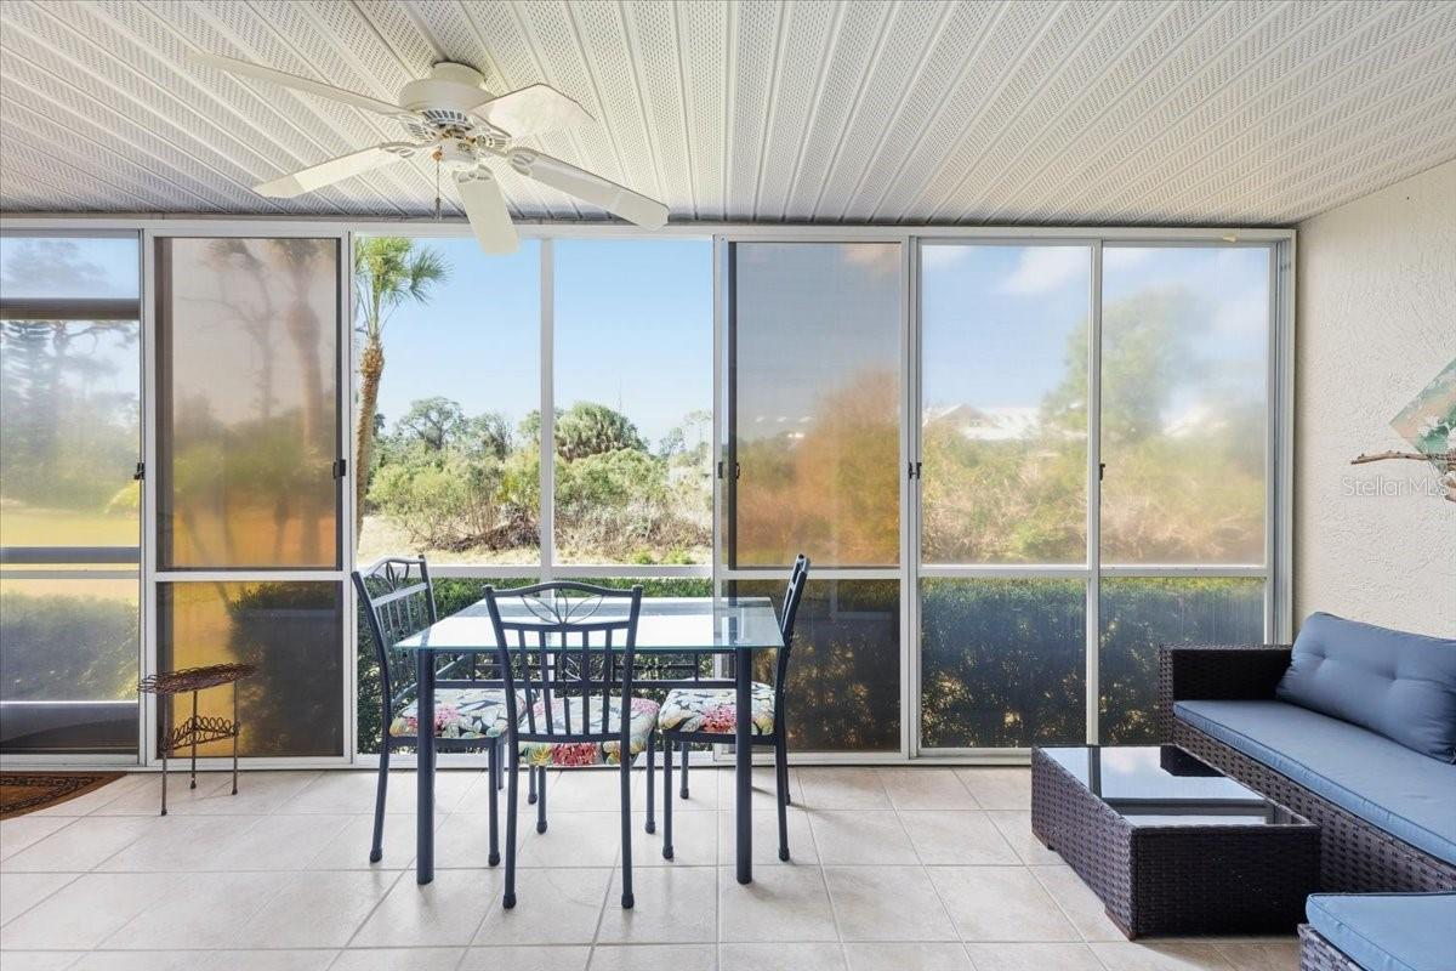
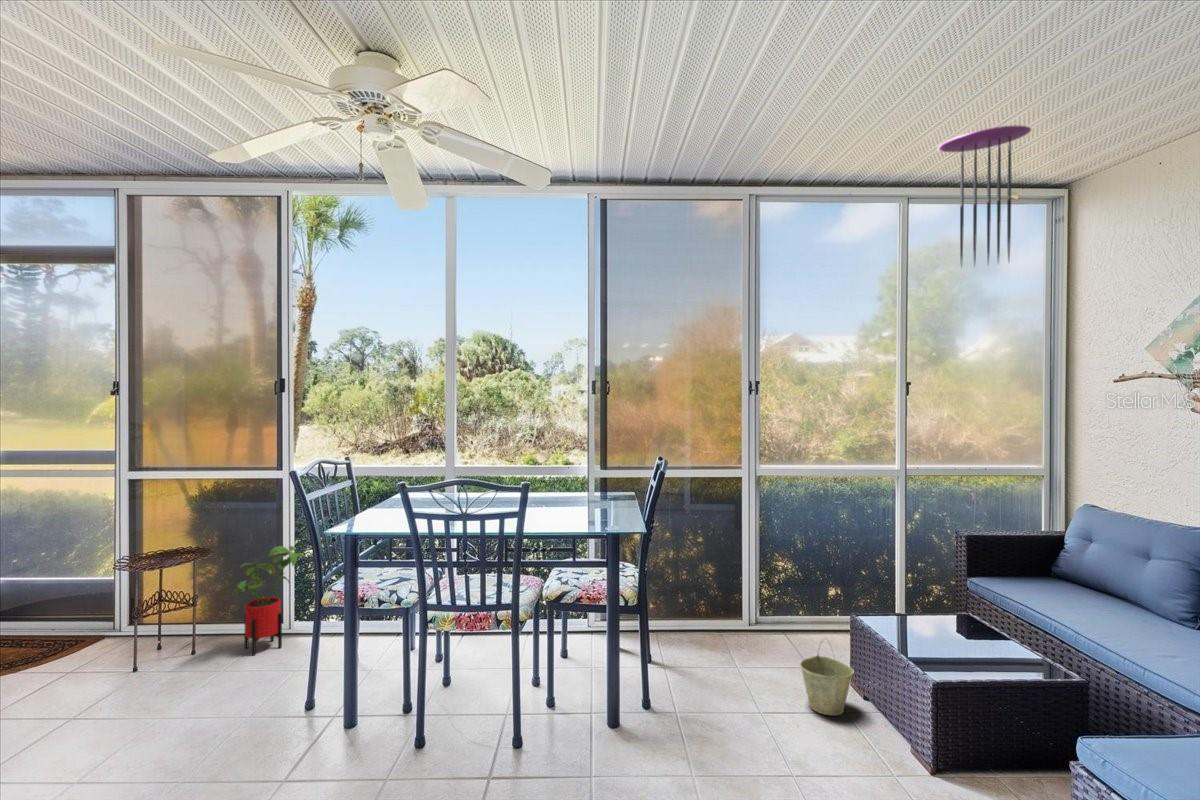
+ house plant (266, 597)
+ wind chime (976, 202)
+ bucket (826, 672)
